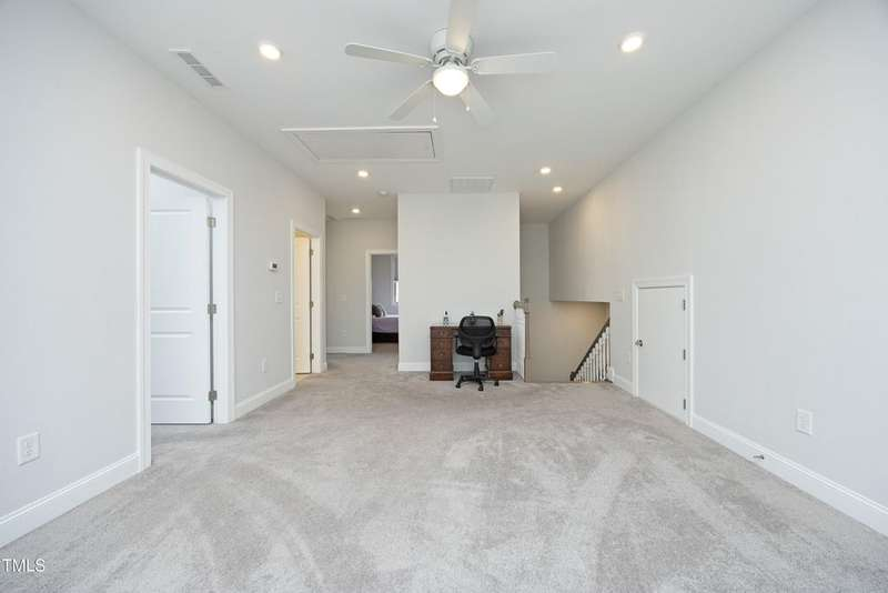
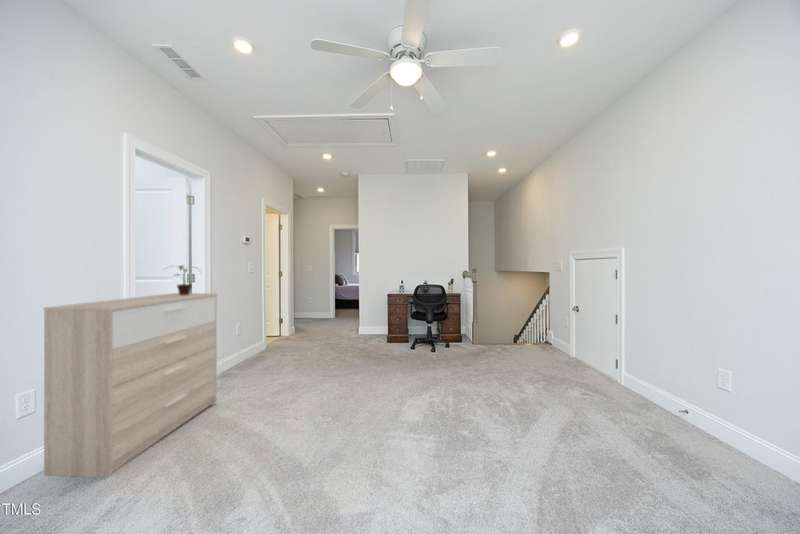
+ potted plant (183, 280)
+ sideboard (150, 365)
